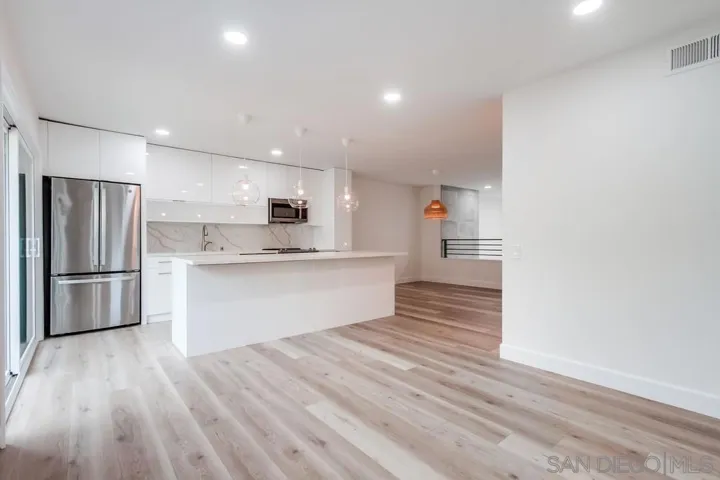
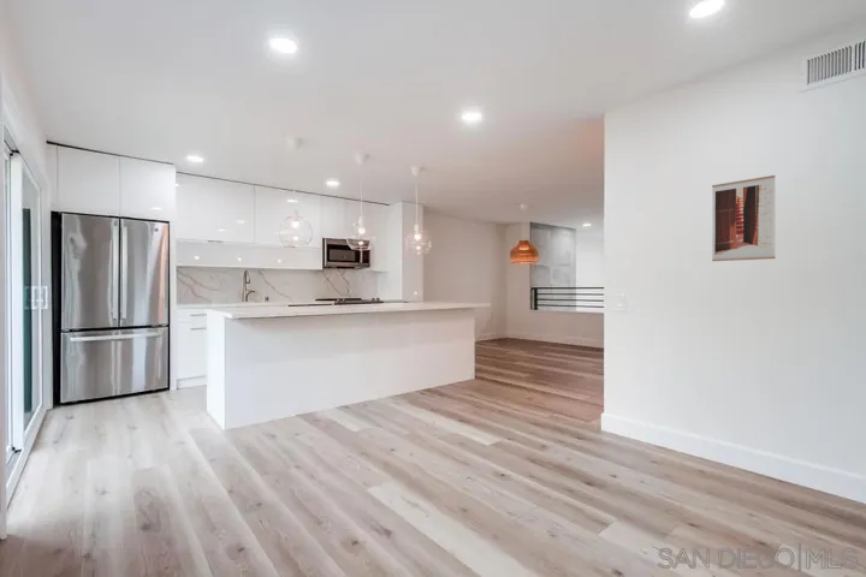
+ wall art (742, 220)
